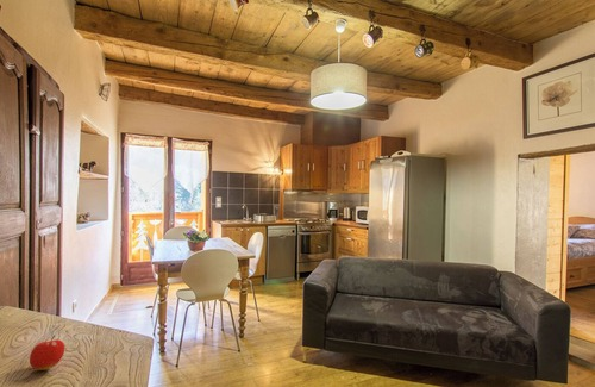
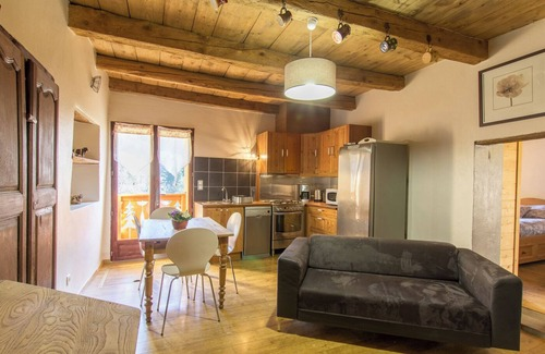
- fruit (46, 352)
